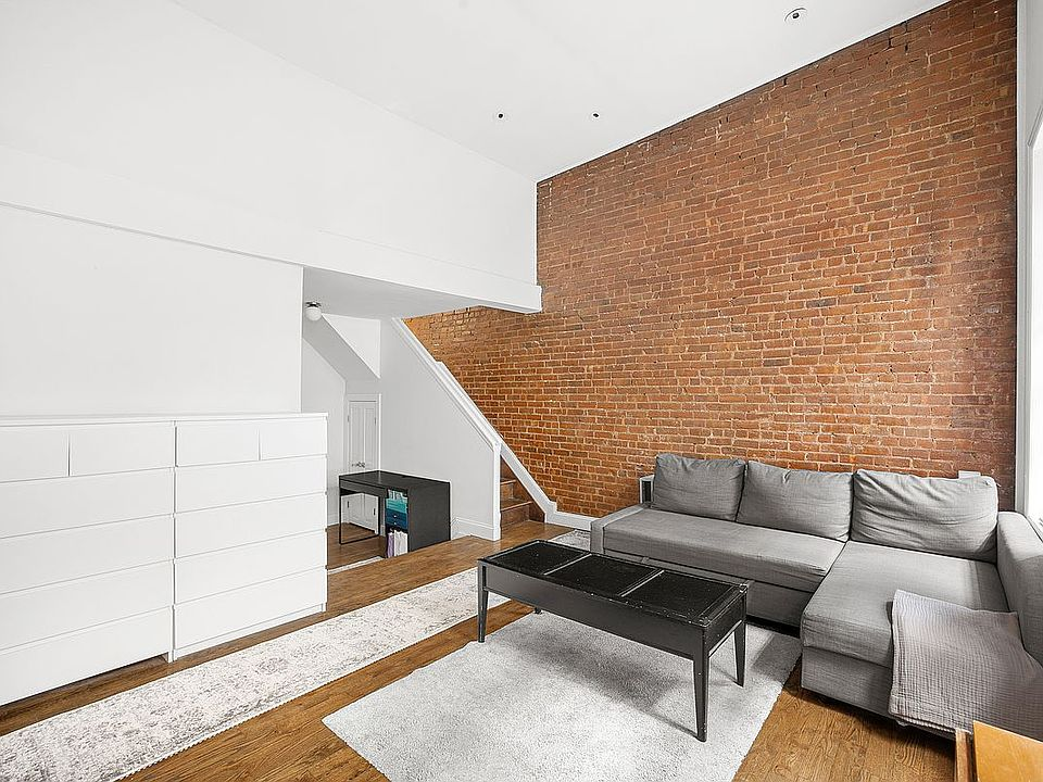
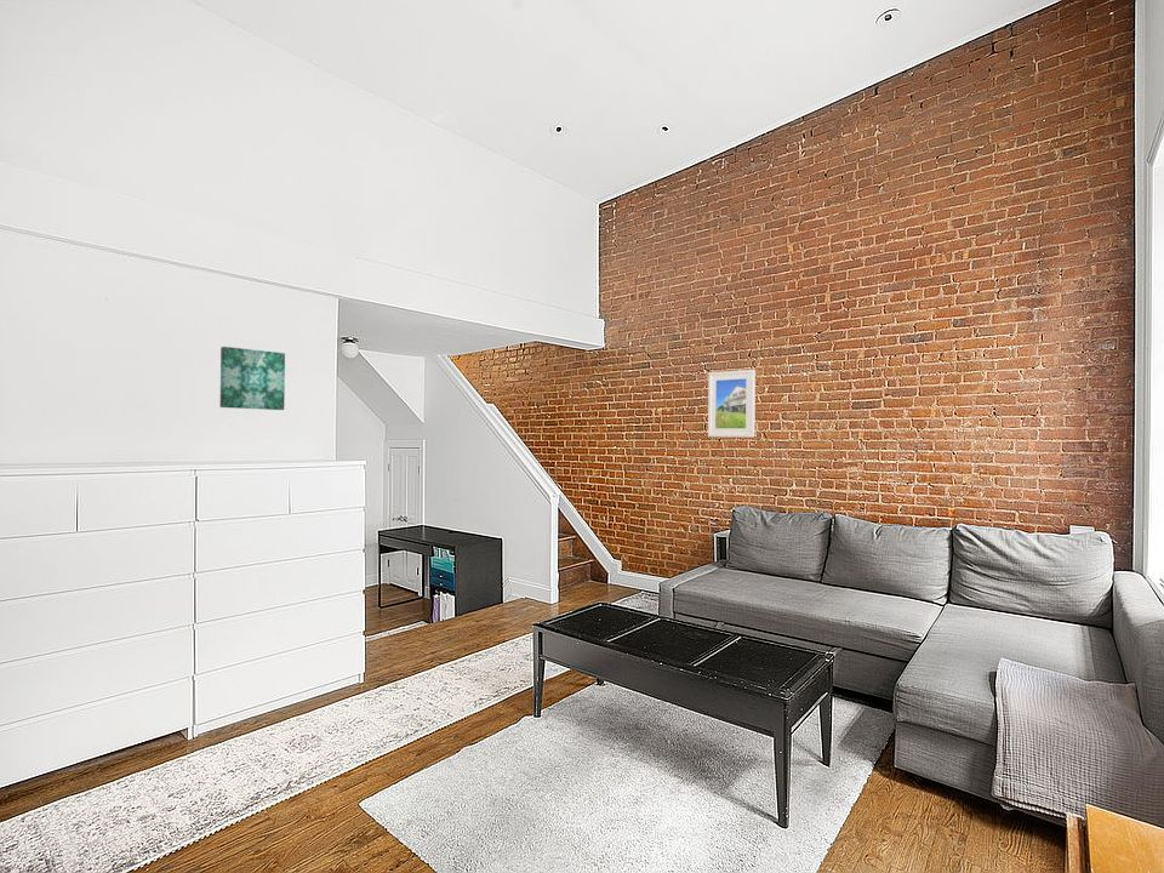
+ wall art (253, 378)
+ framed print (730, 404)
